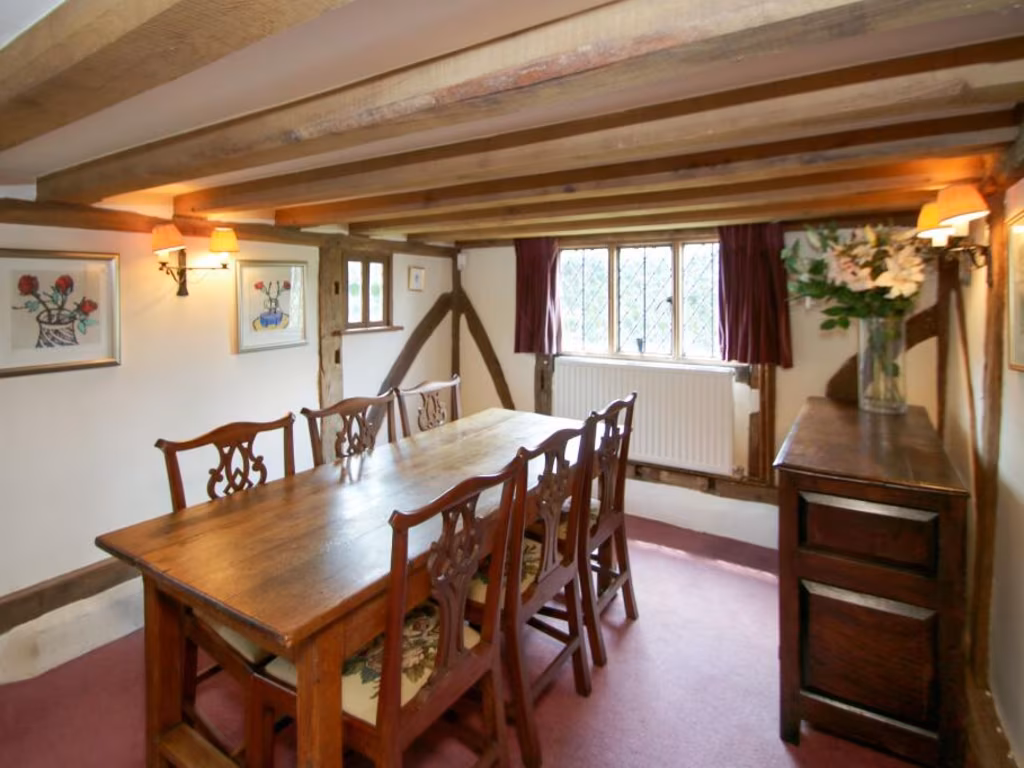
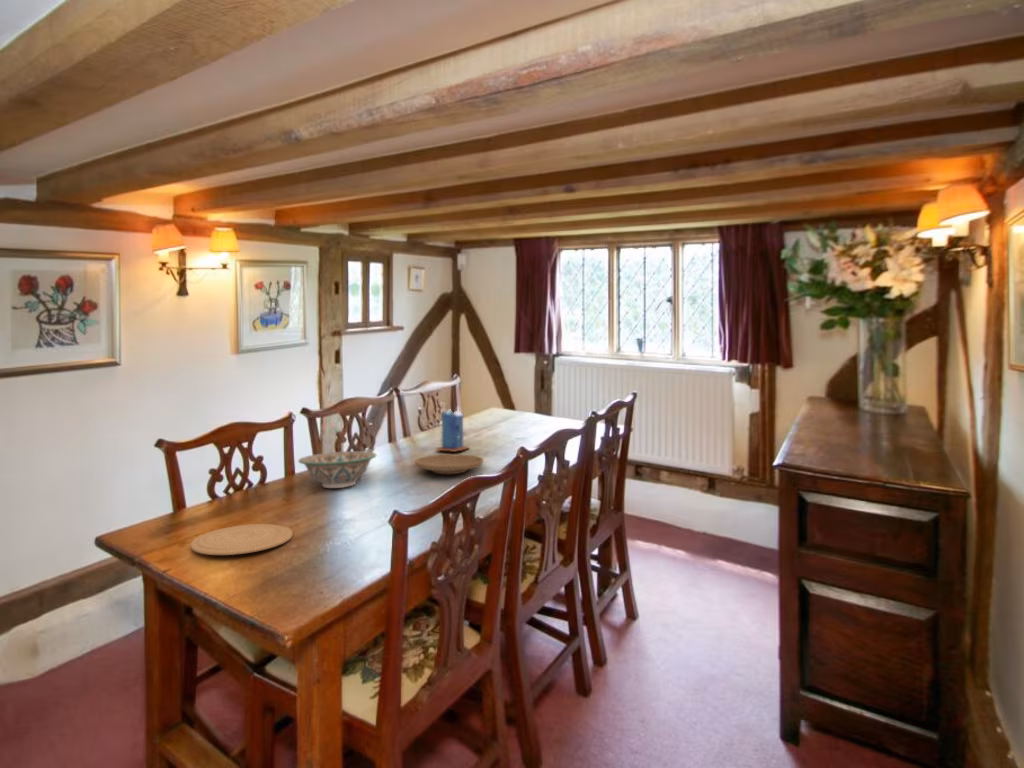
+ plate (449, 465)
+ decorative bowl (338, 470)
+ plate (243, 537)
+ candle (452, 428)
